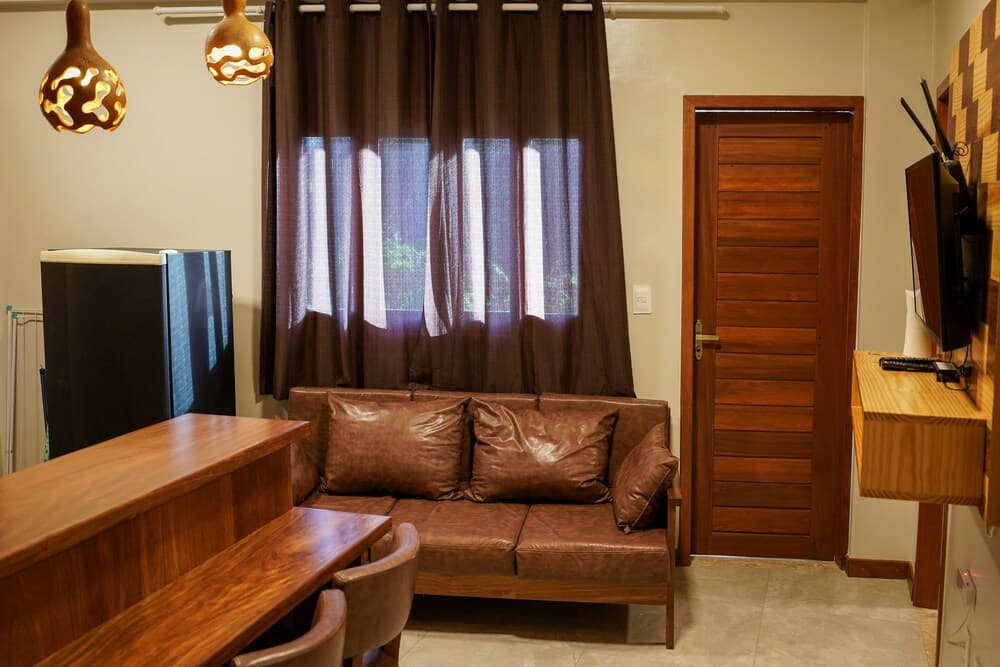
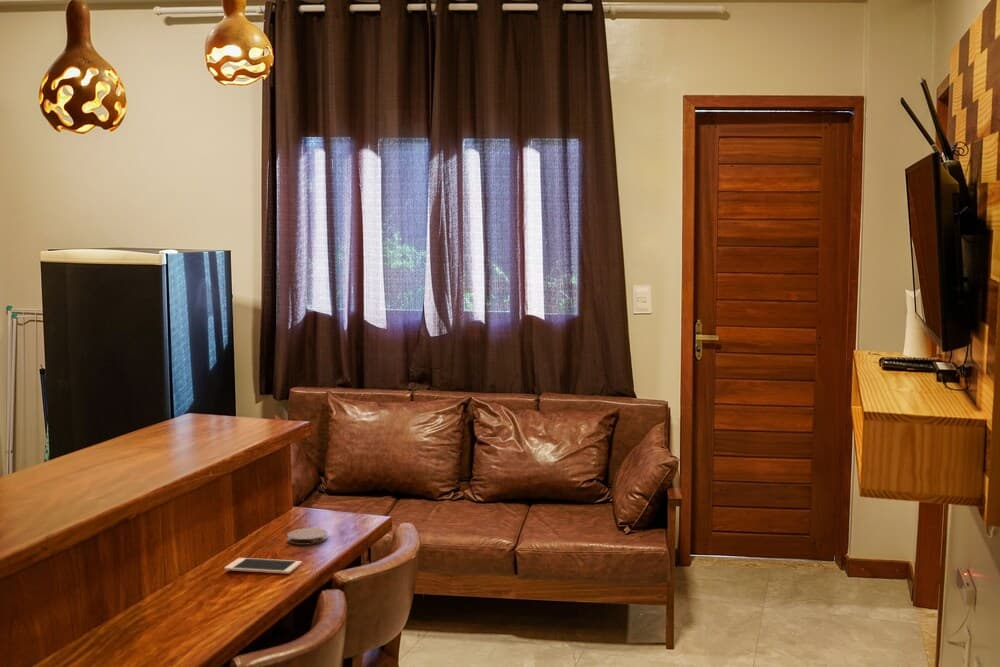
+ coaster (307, 536)
+ cell phone (263, 565)
